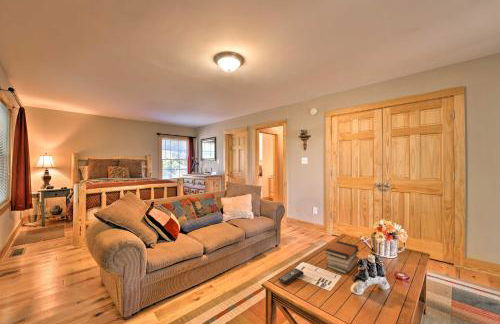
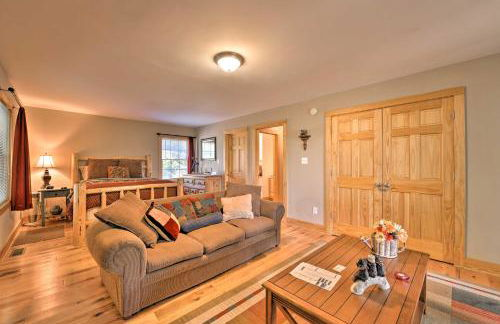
- book stack (342, 256)
- remote control (291, 275)
